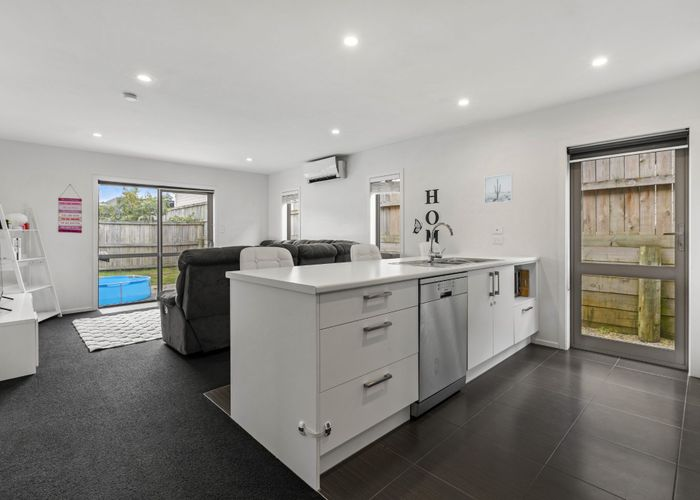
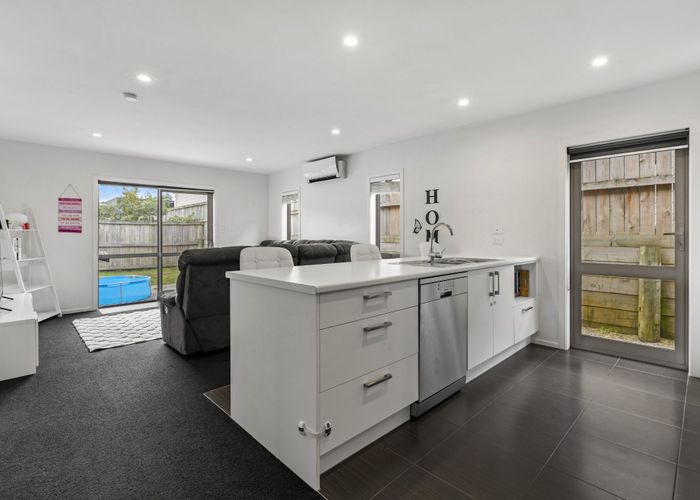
- wall art (498, 189)
